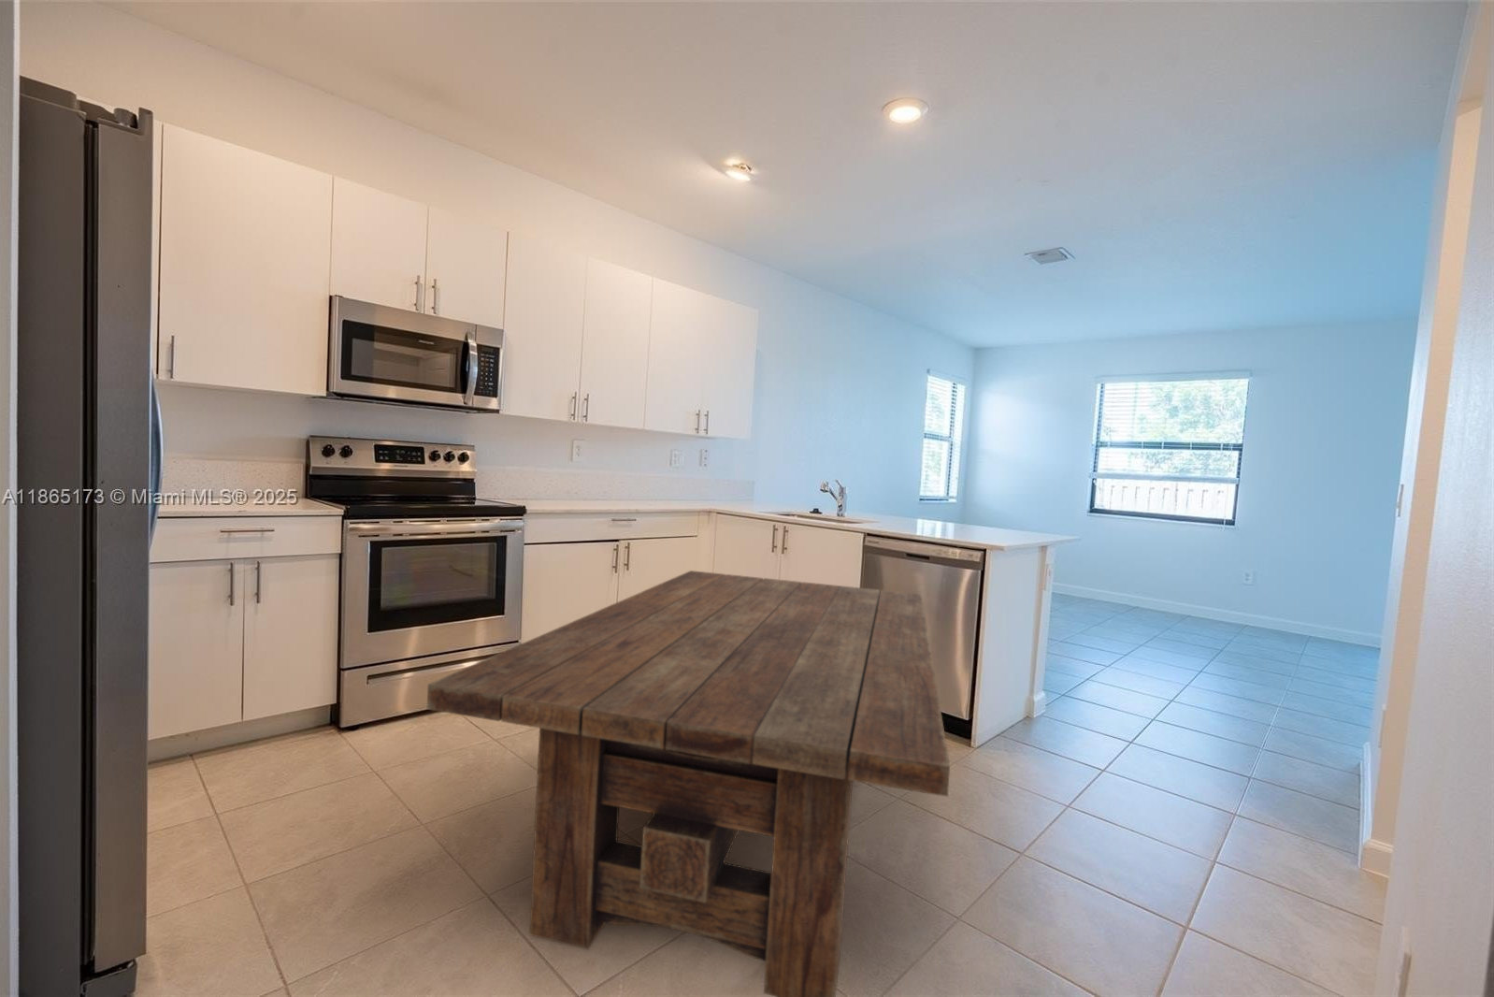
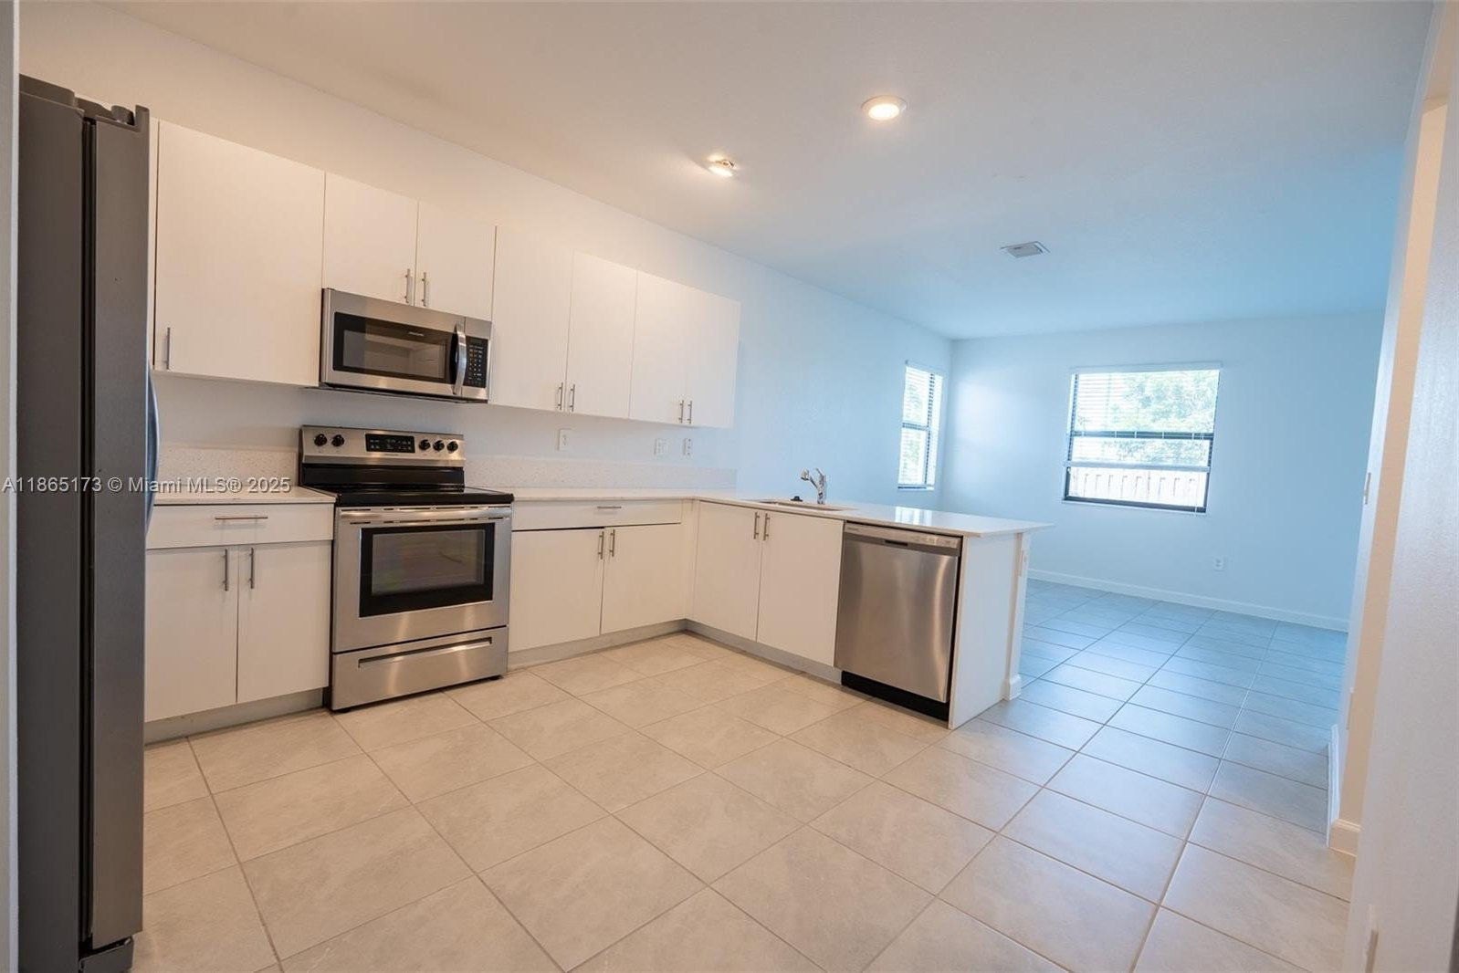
- dining table (753, 717)
